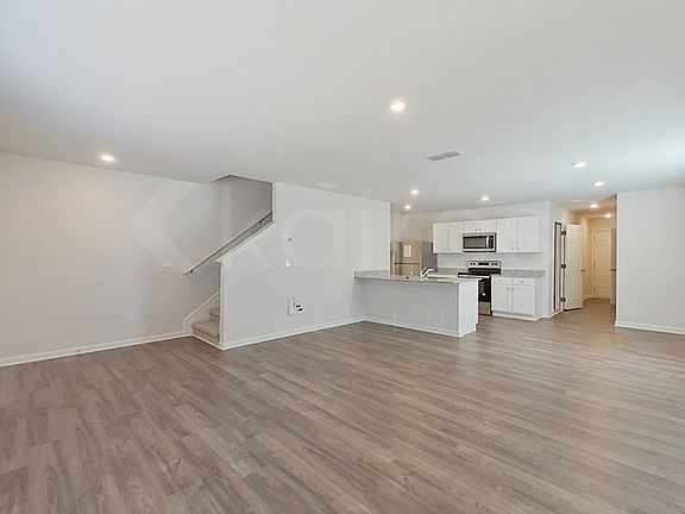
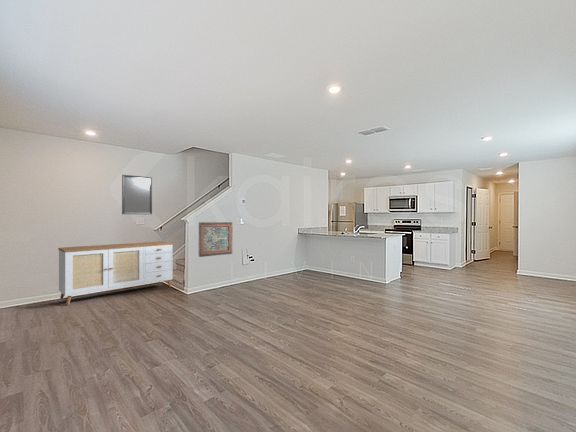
+ home mirror (137, 195)
+ sideboard (120, 268)
+ decorative panel (216, 238)
